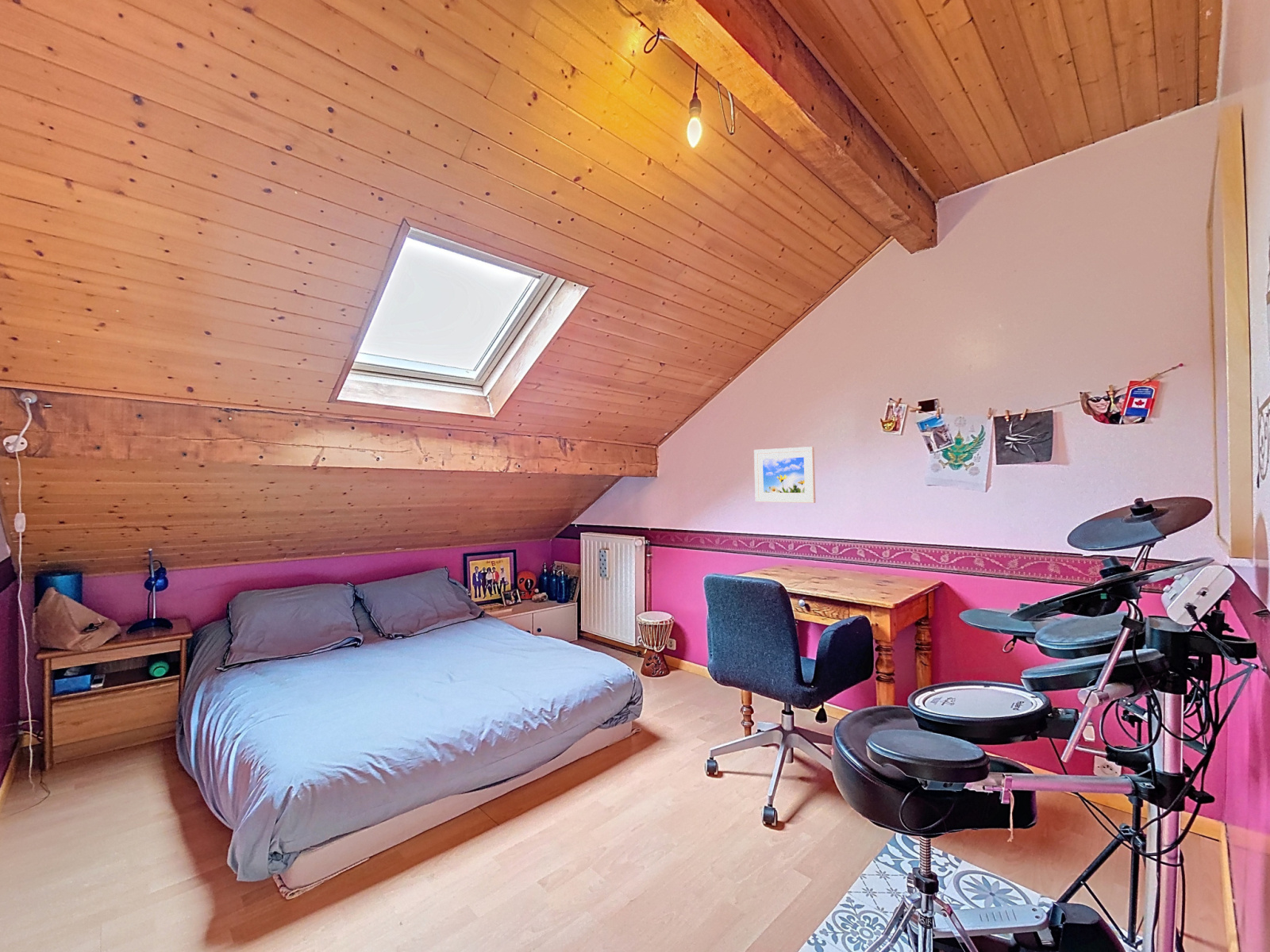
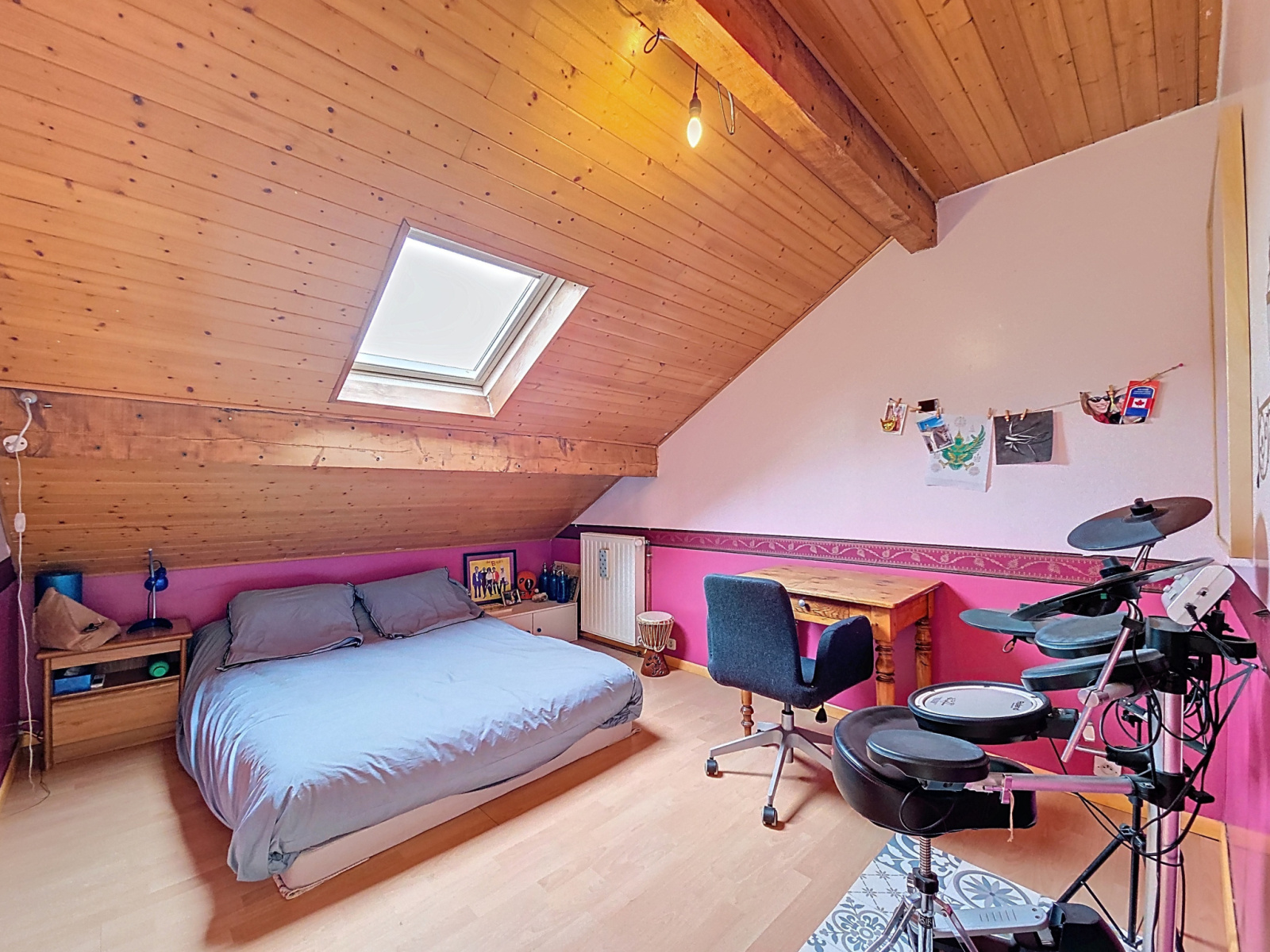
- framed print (783, 475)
